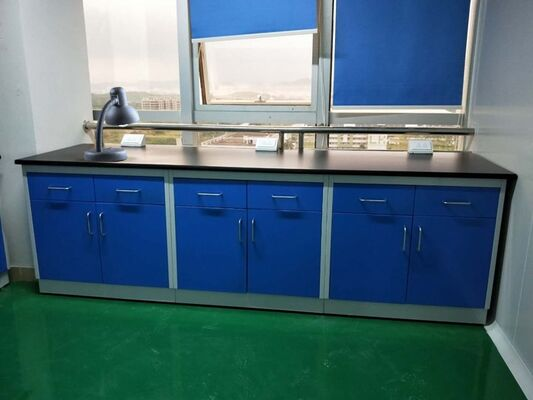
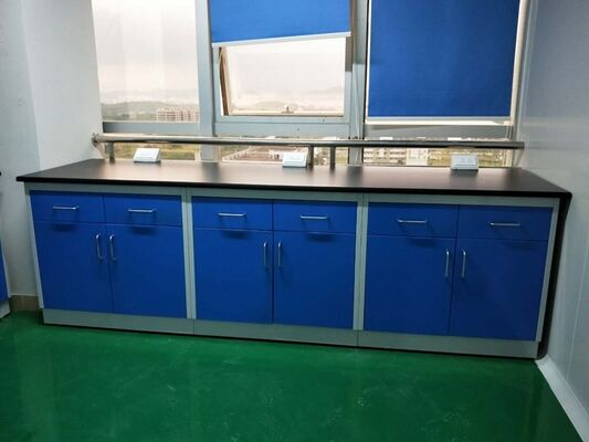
- desk lamp (112, 121)
